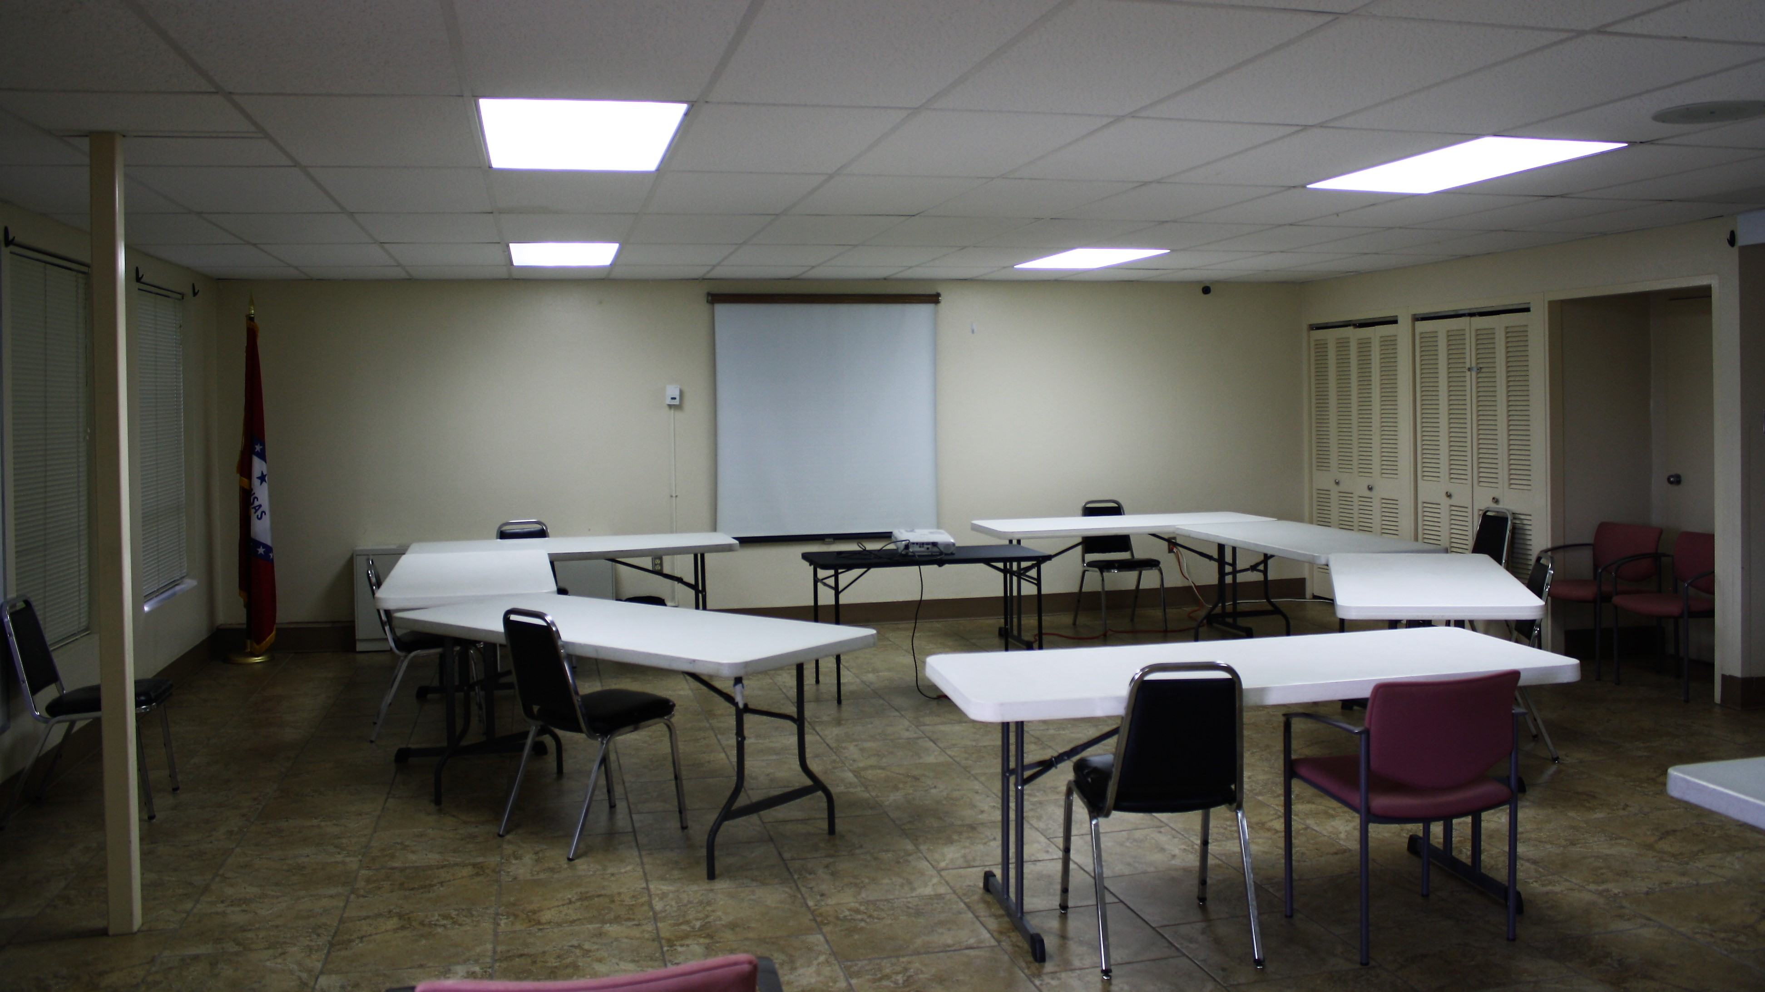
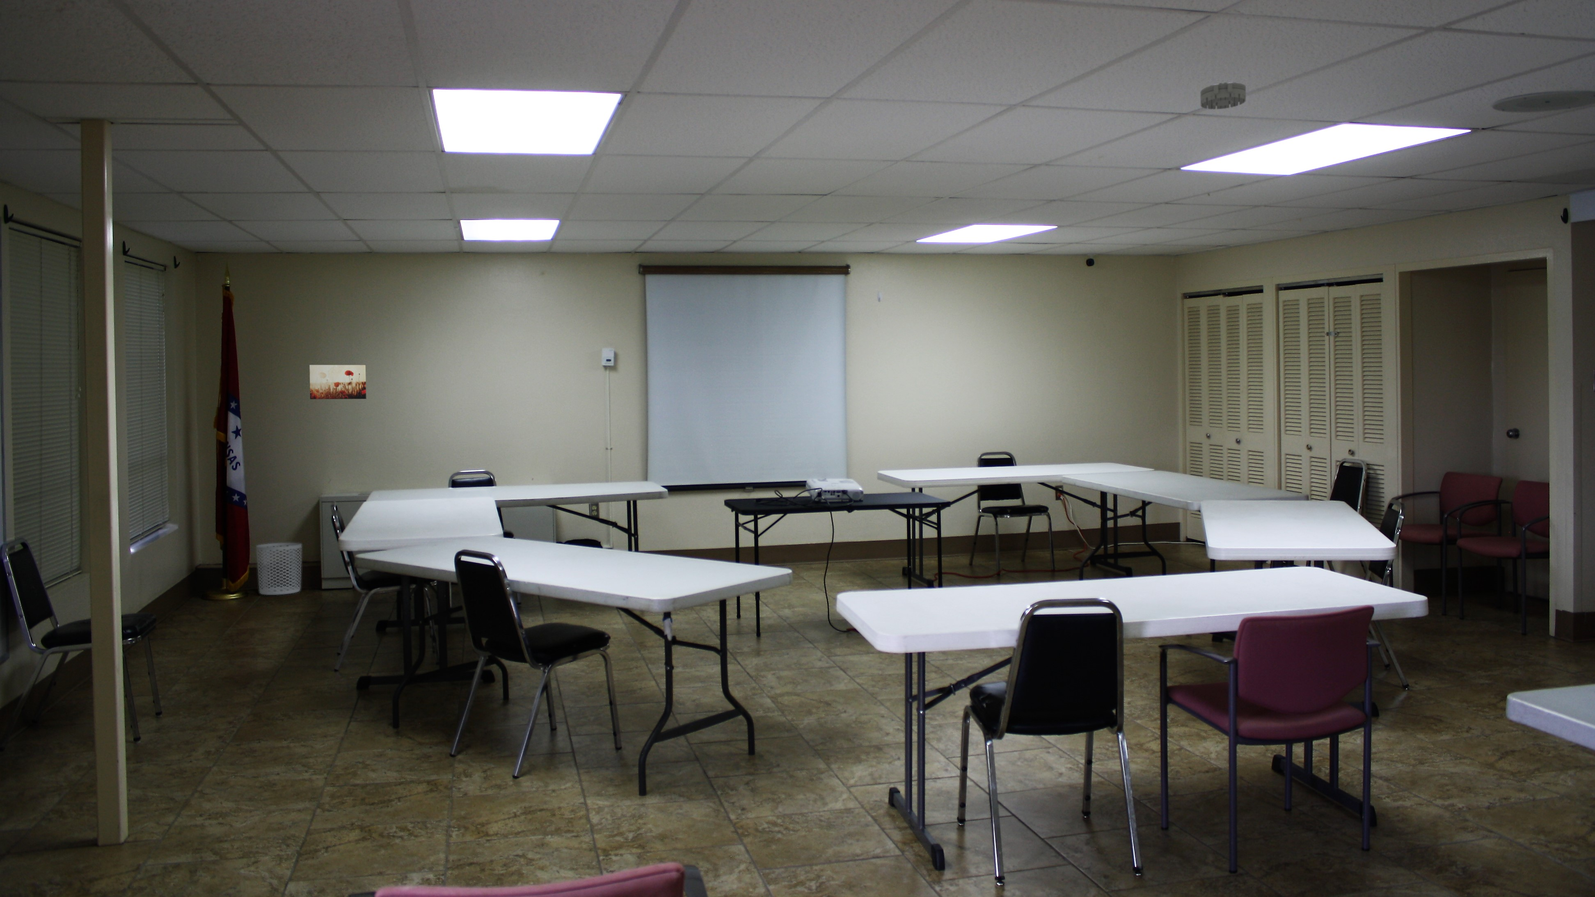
+ wall art (337, 382)
+ waste bin (279, 568)
+ smoke detector (1223, 95)
